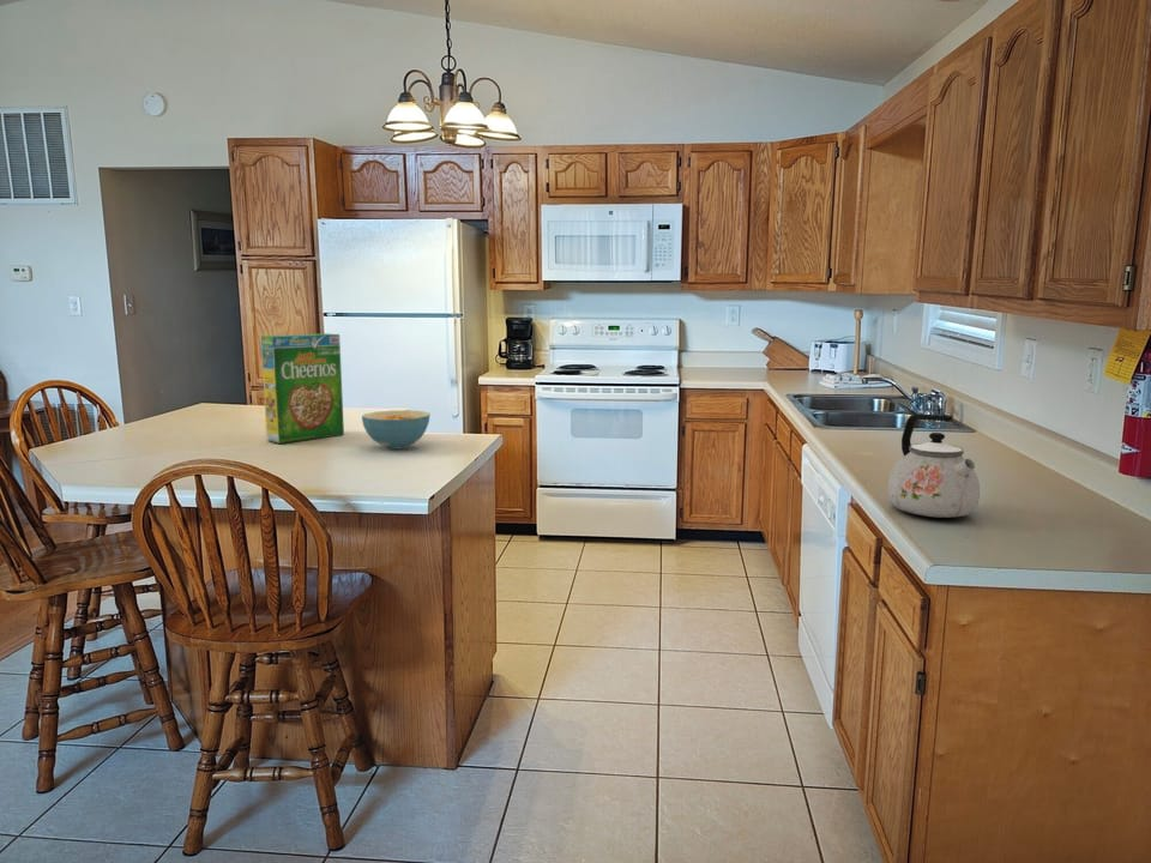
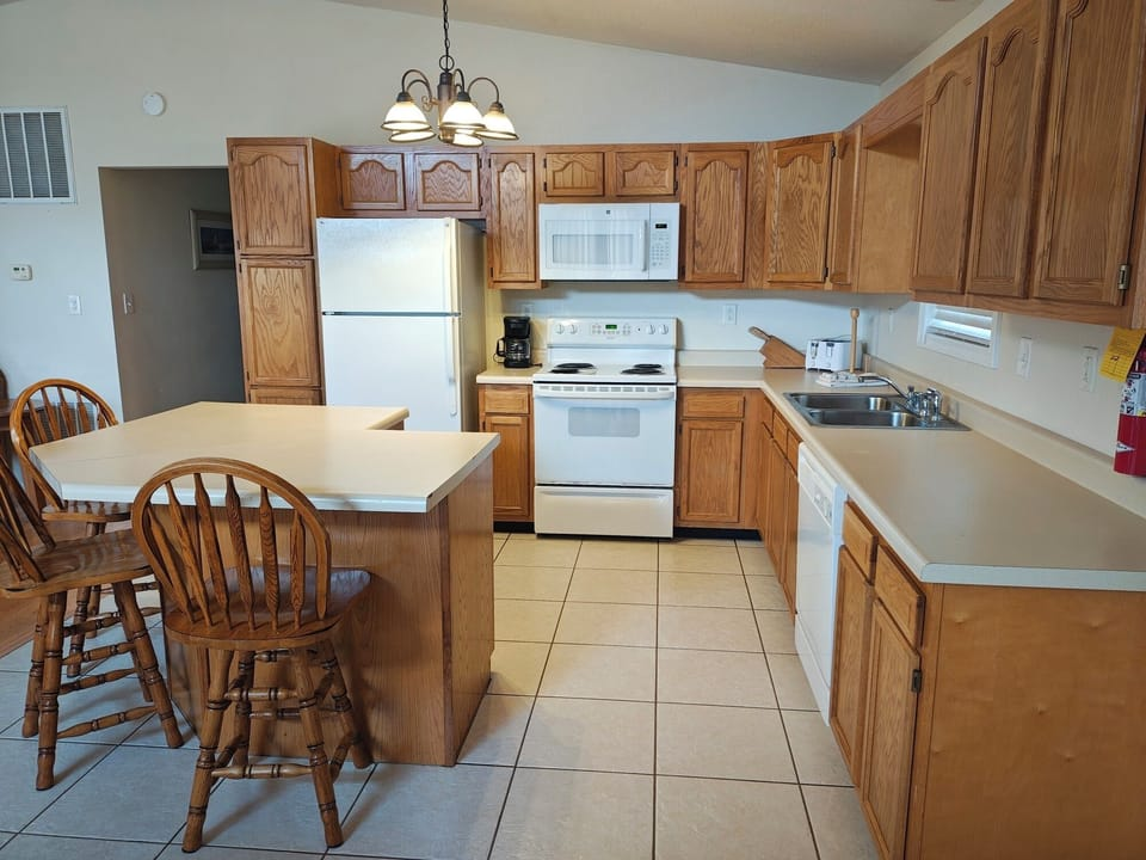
- kettle (935, 463)
- cereal box (303, 386)
- cereal bowl (397, 430)
